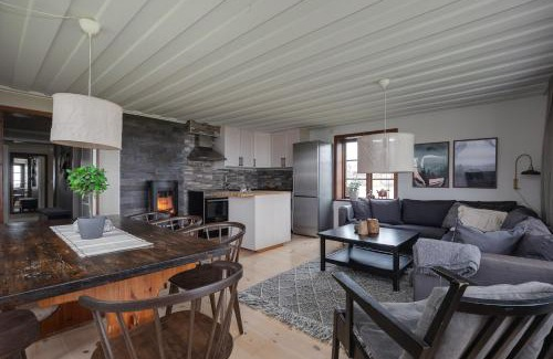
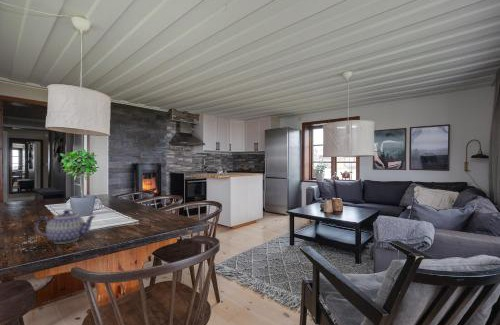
+ teapot (66, 225)
